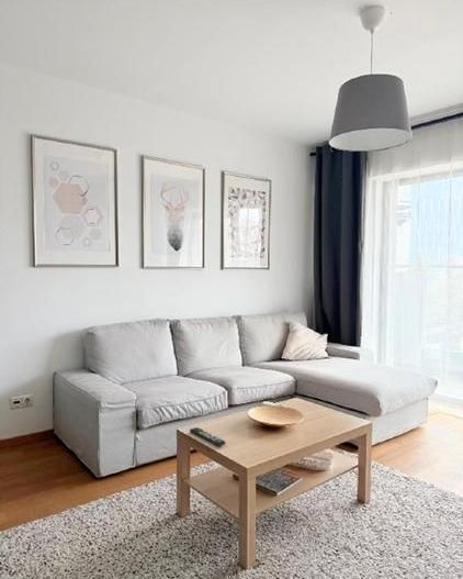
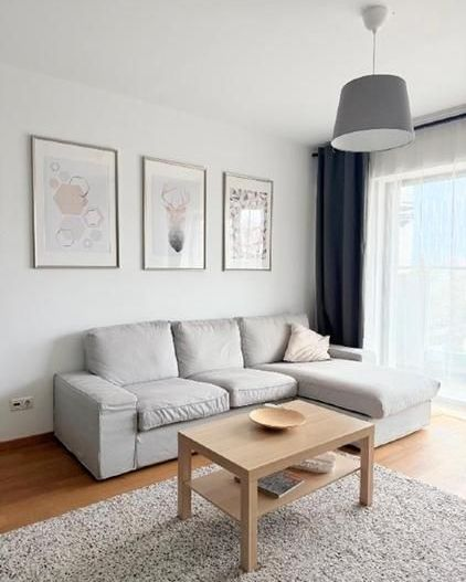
- remote control (206, 436)
